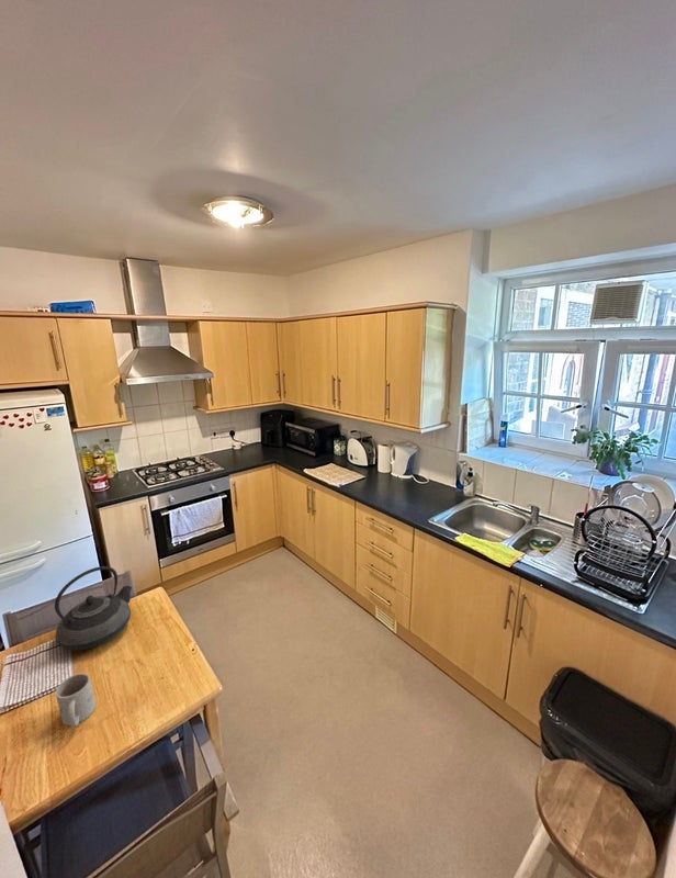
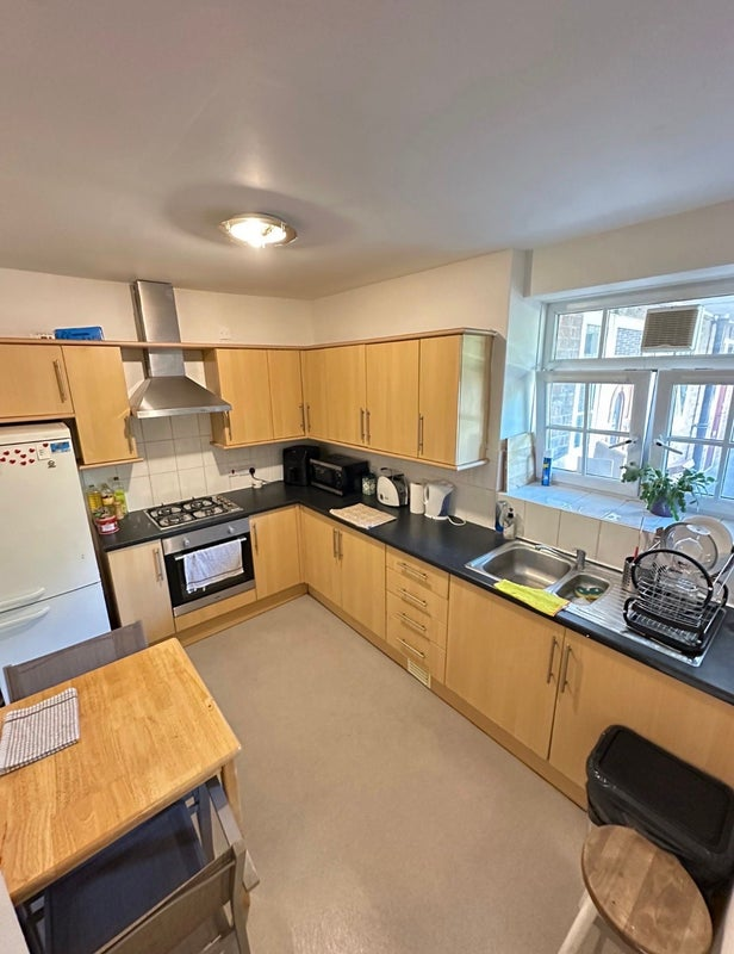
- mug (74, 703)
- teapot (94, 600)
